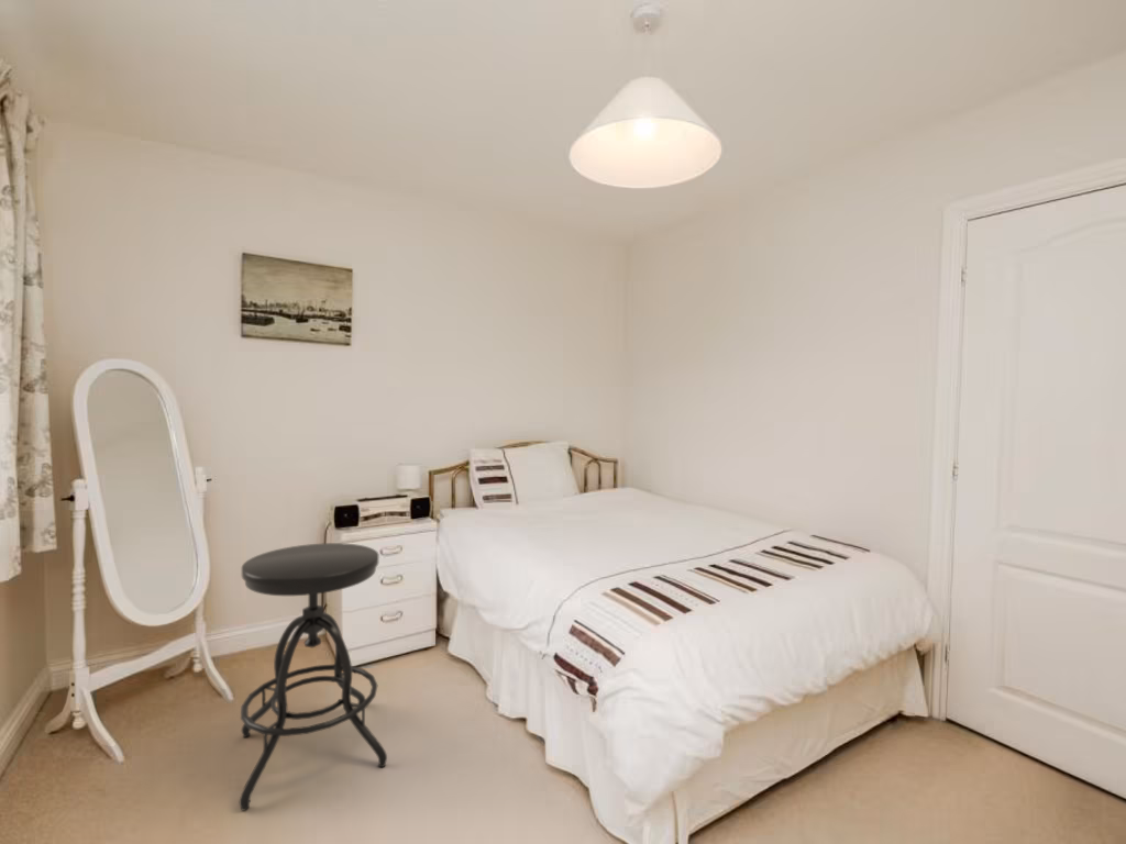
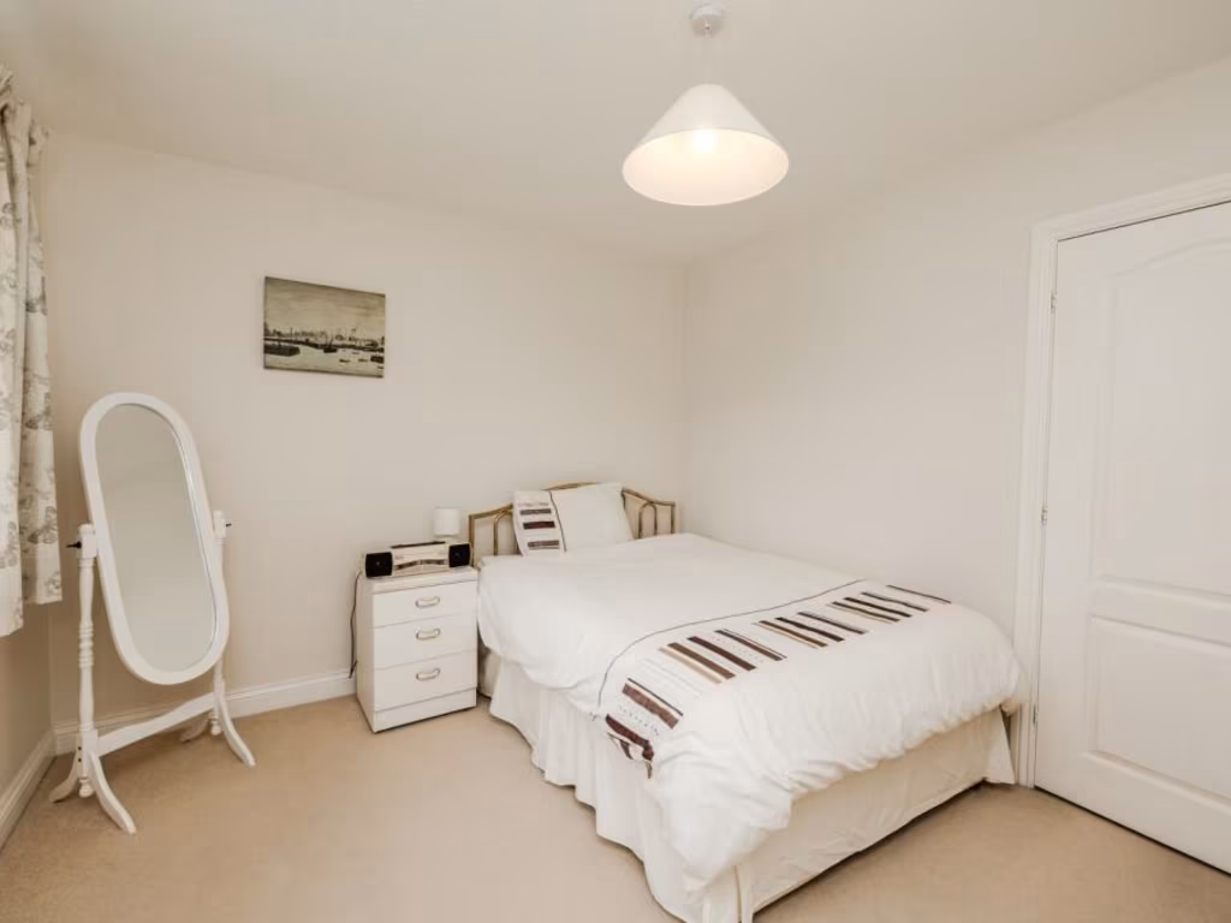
- stool (312, 646)
